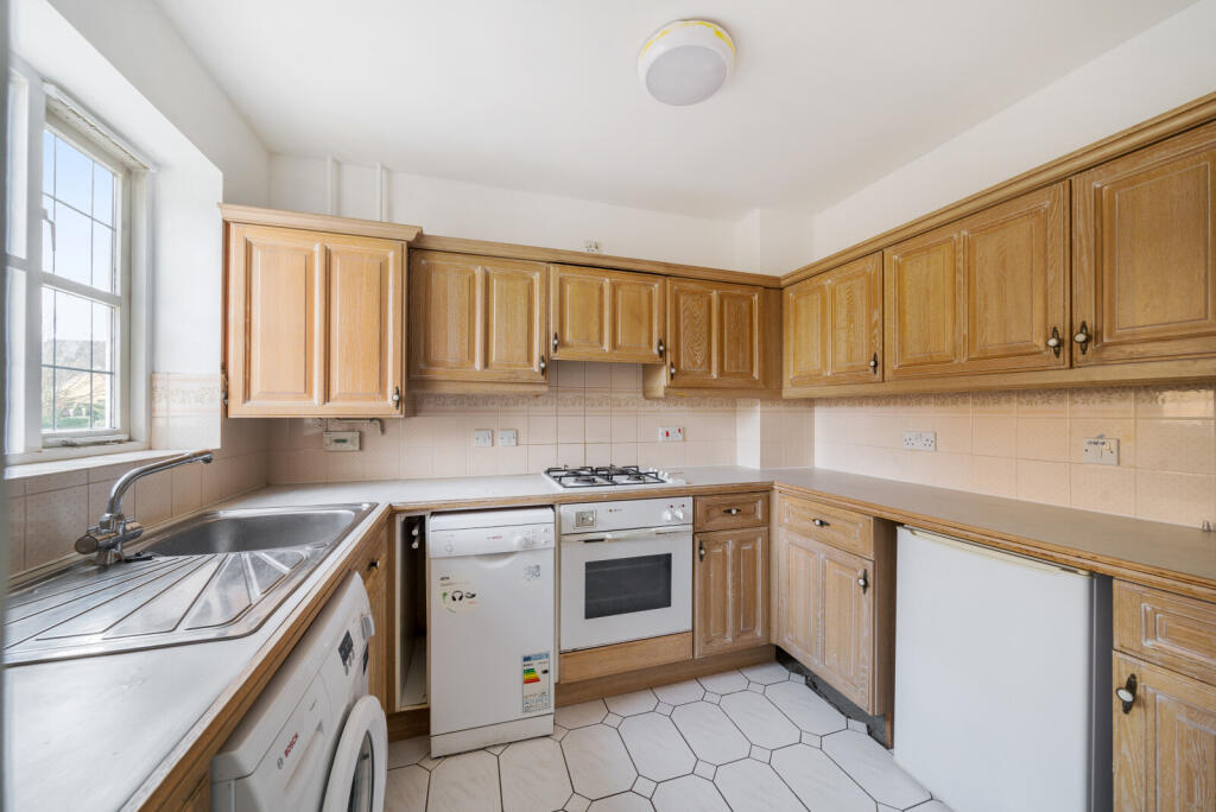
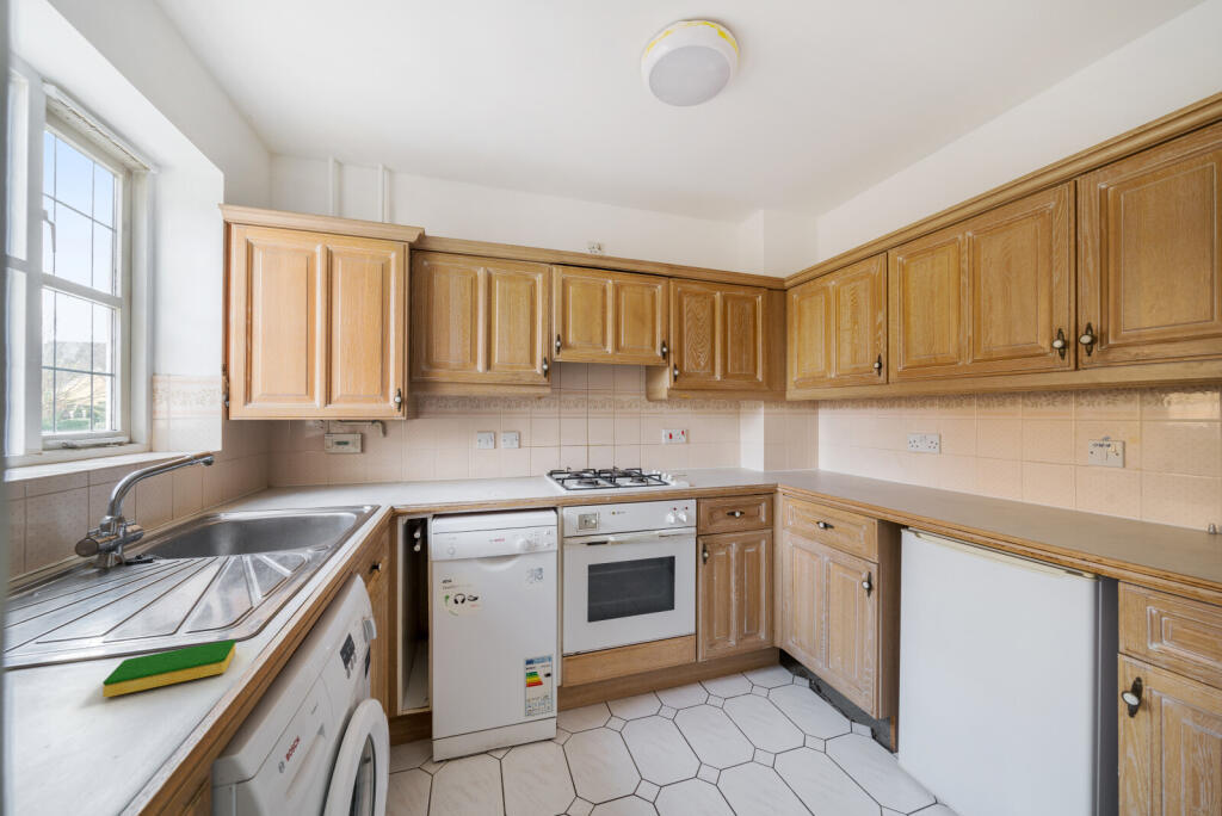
+ dish sponge (174, 666)
